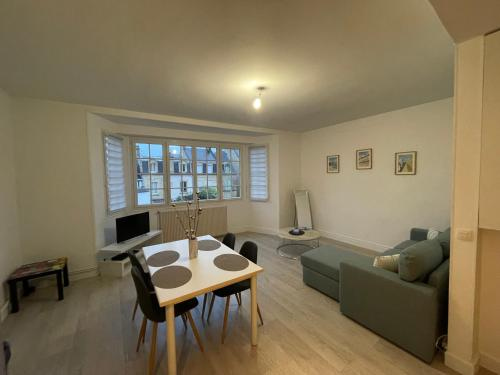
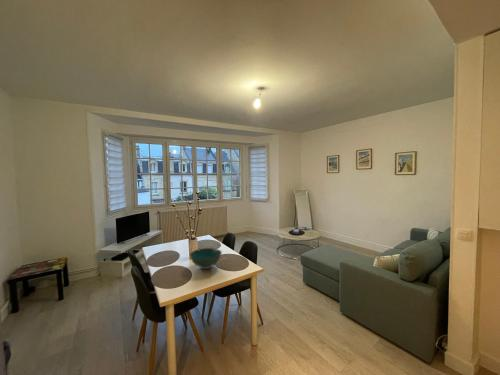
+ bowl (206, 259)
